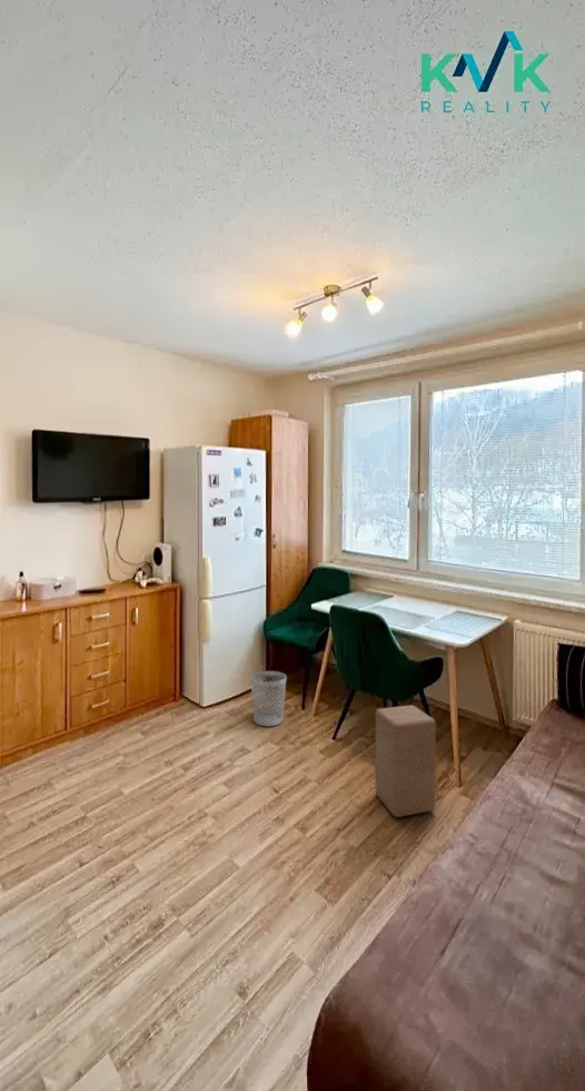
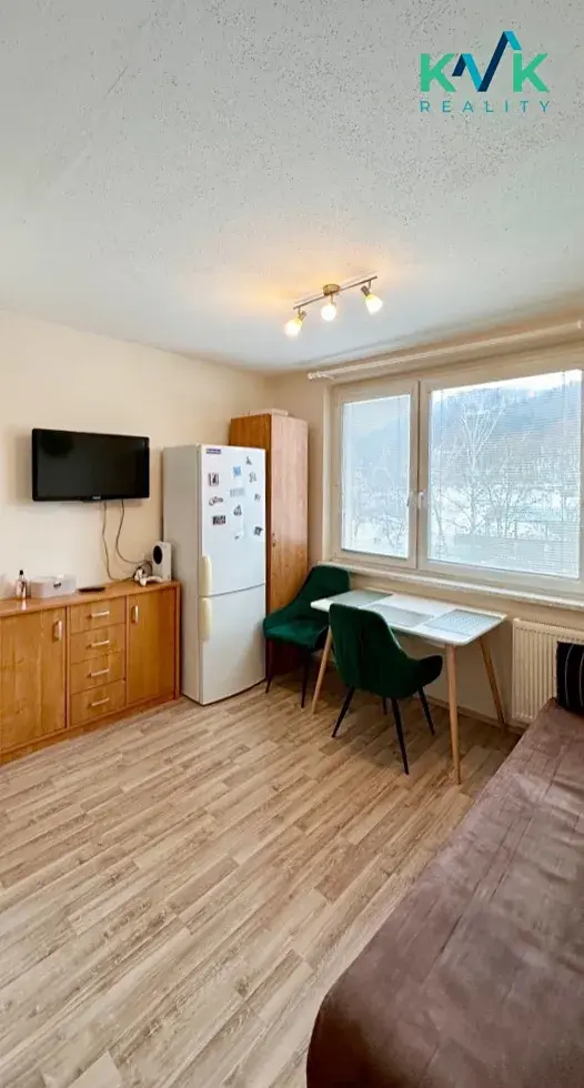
- wooden block (404, 758)
- wastebasket (267, 698)
